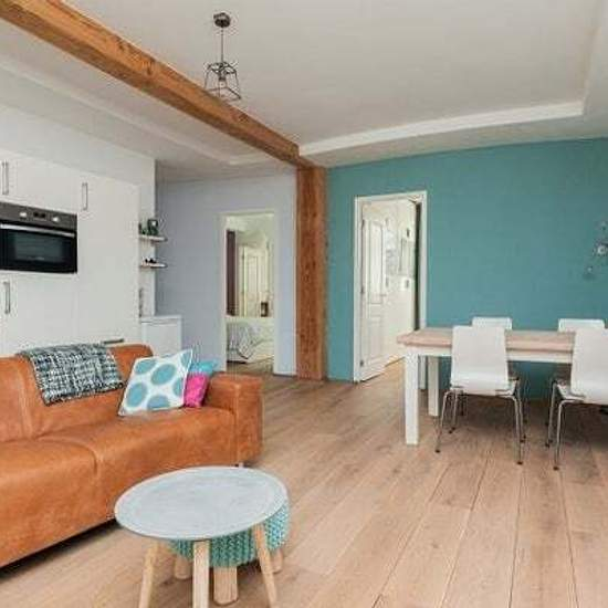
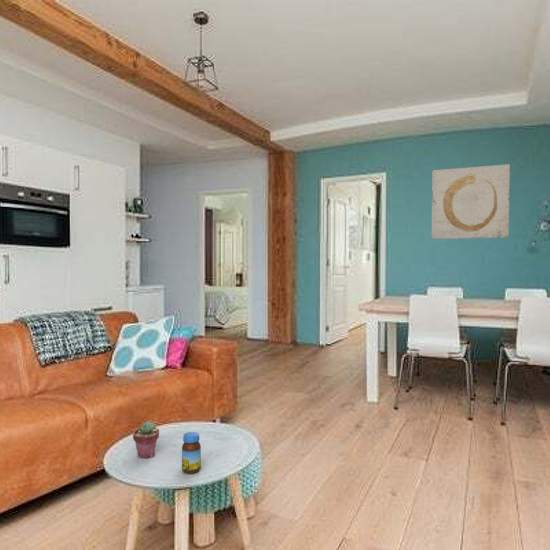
+ potted succulent (146, 438)
+ wall art (469, 203)
+ jar (191, 451)
